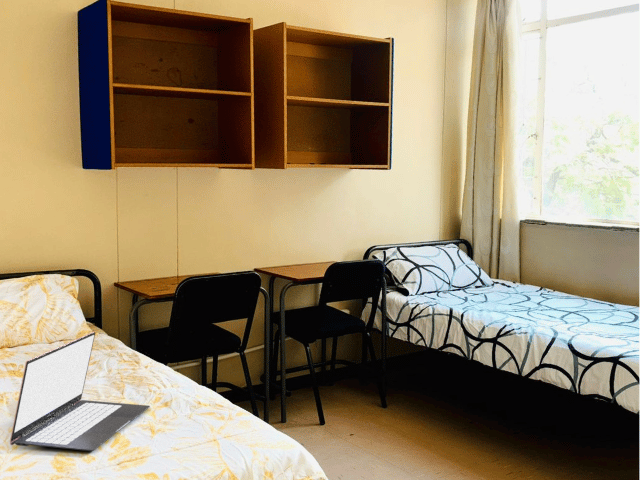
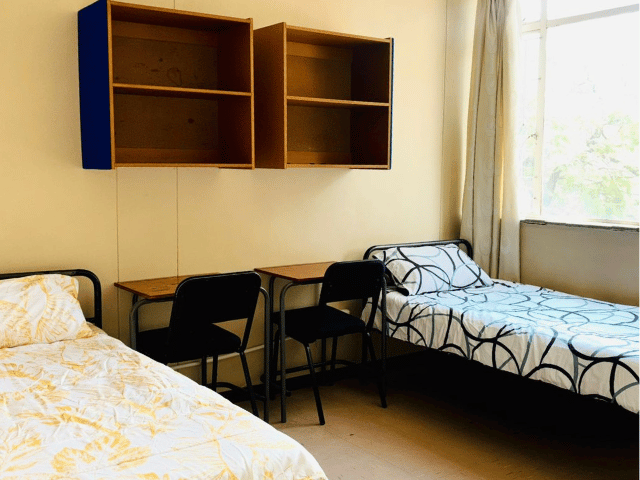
- laptop (83, 386)
